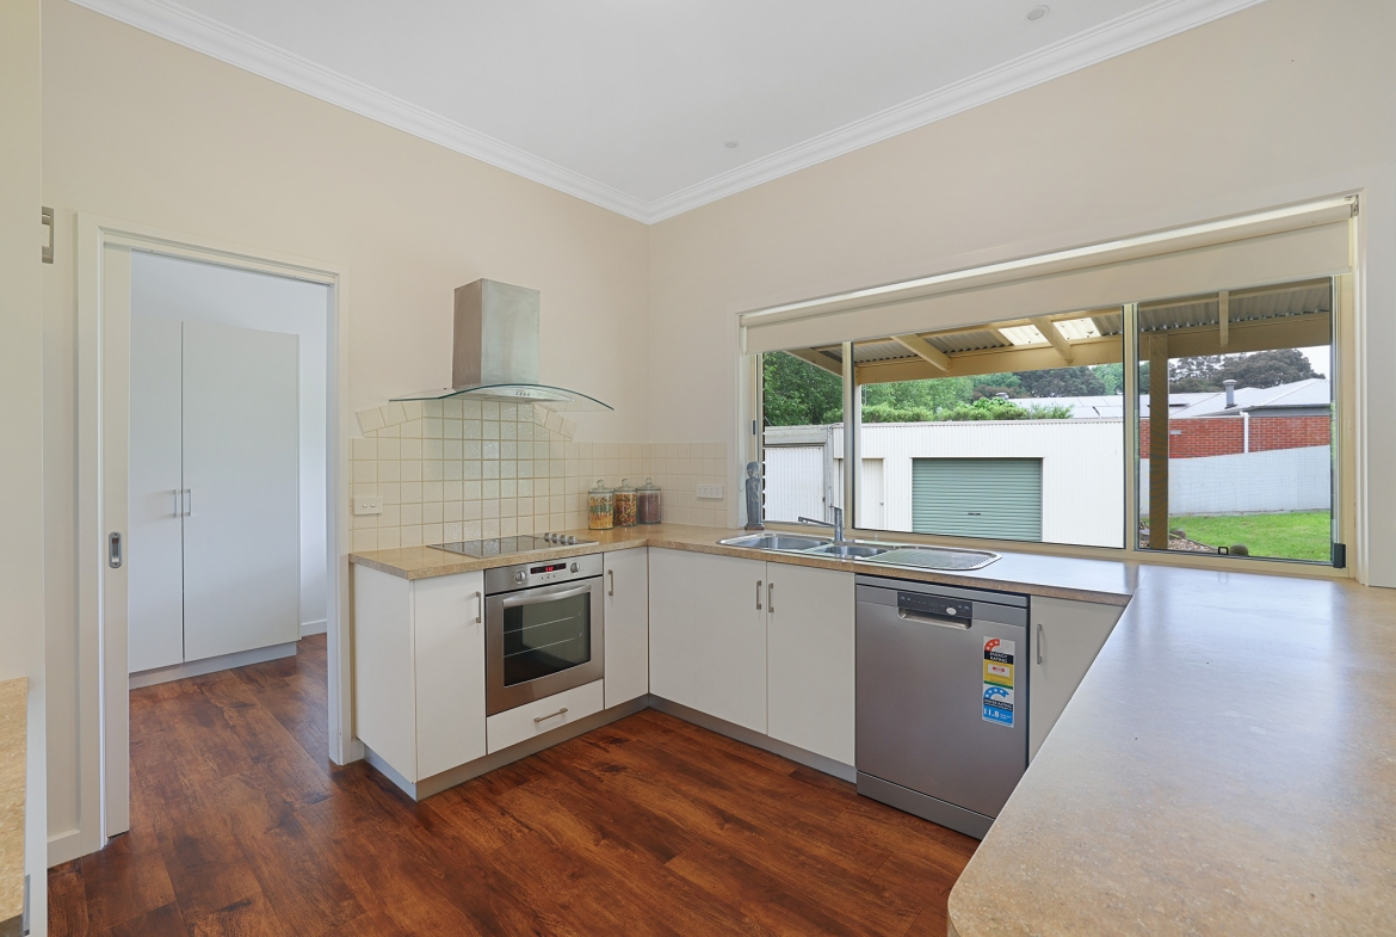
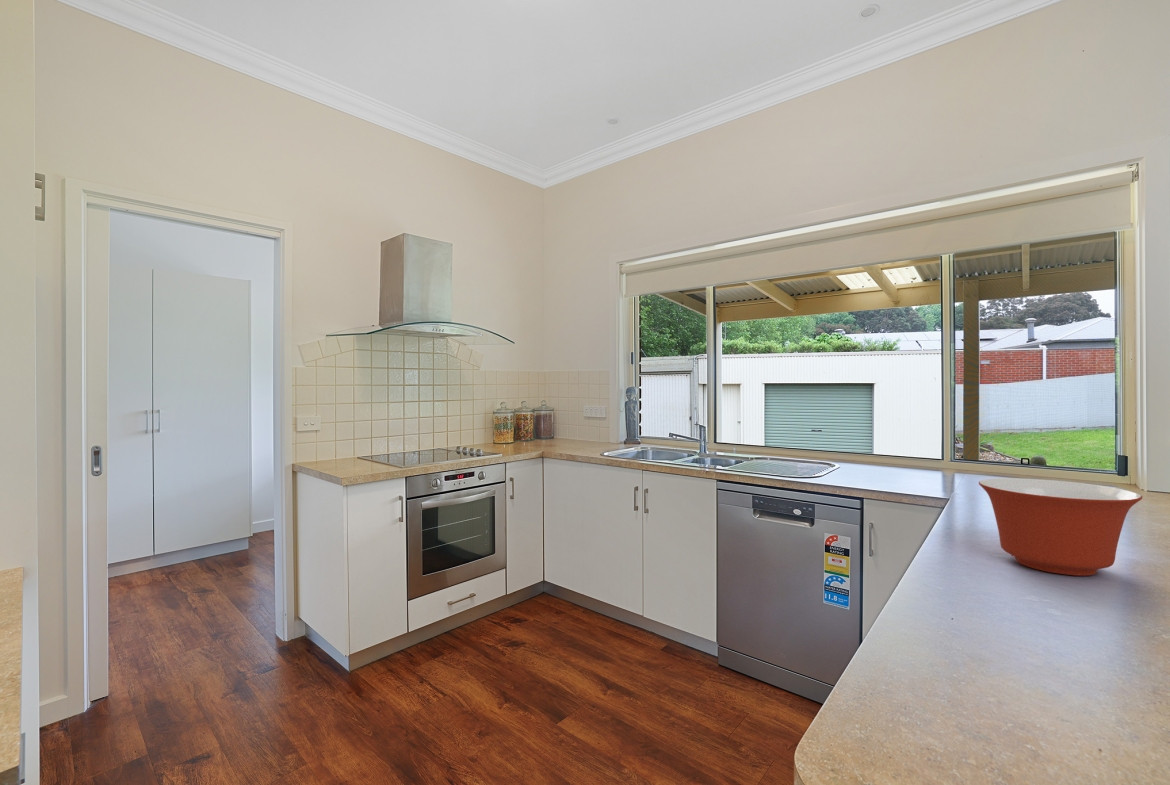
+ mixing bowl (1054, 526)
